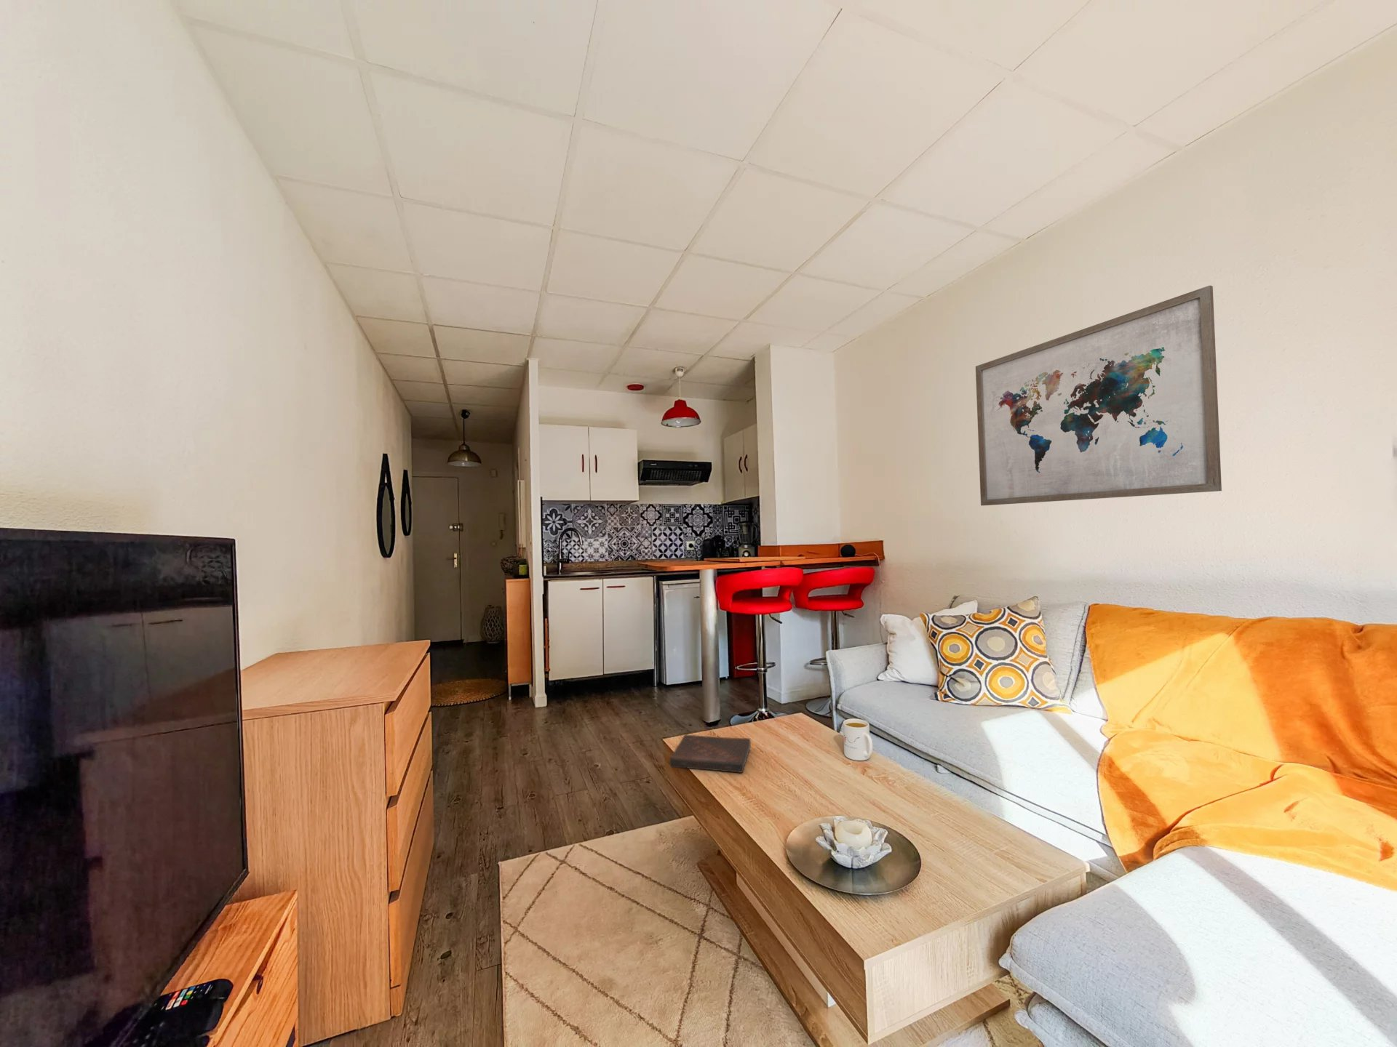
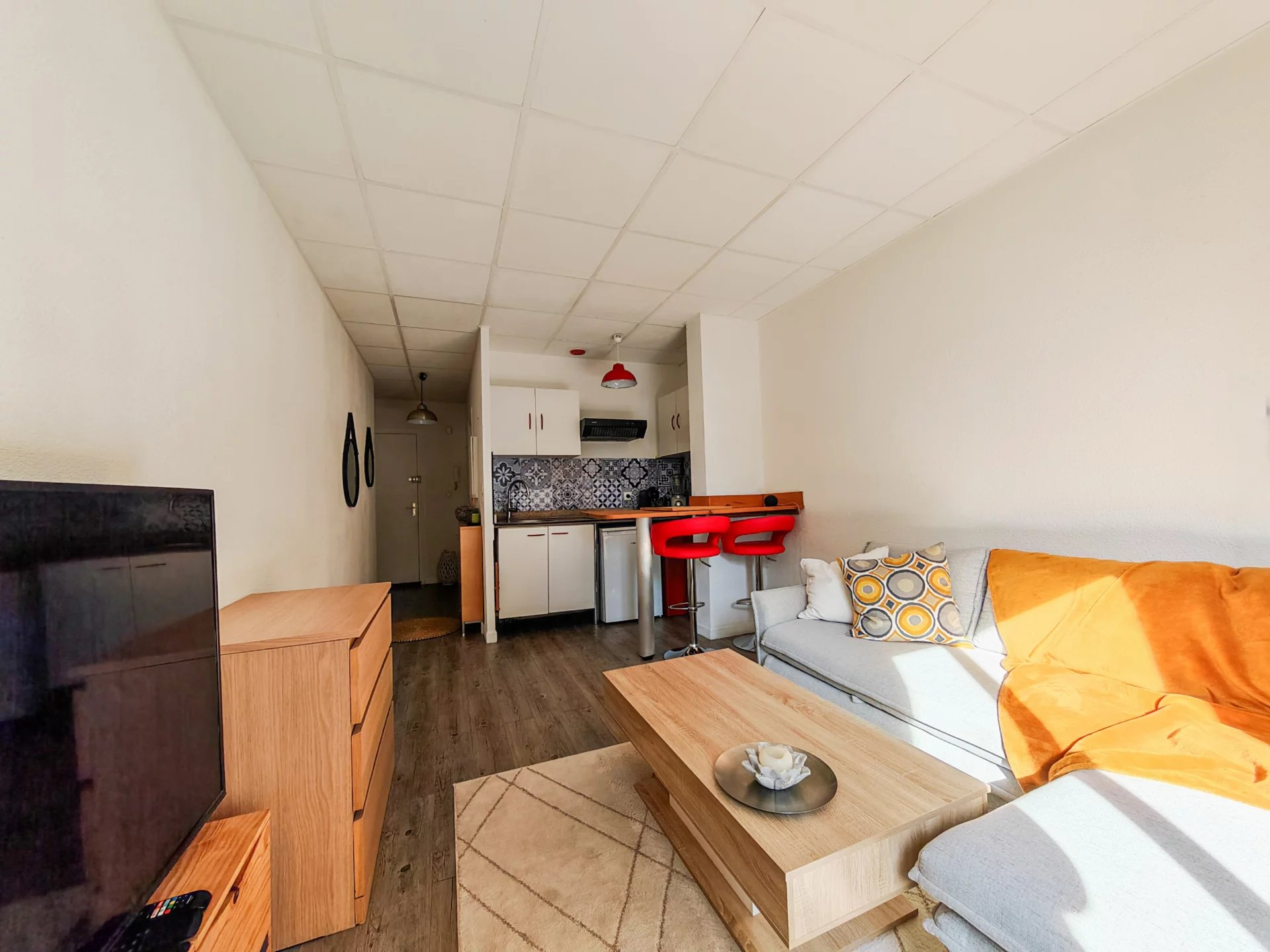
- book (712, 752)
- wall art (1075, 417)
- mug (859, 741)
